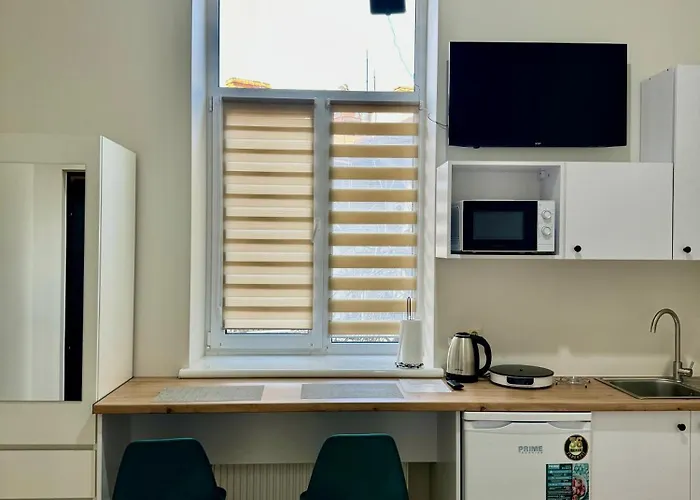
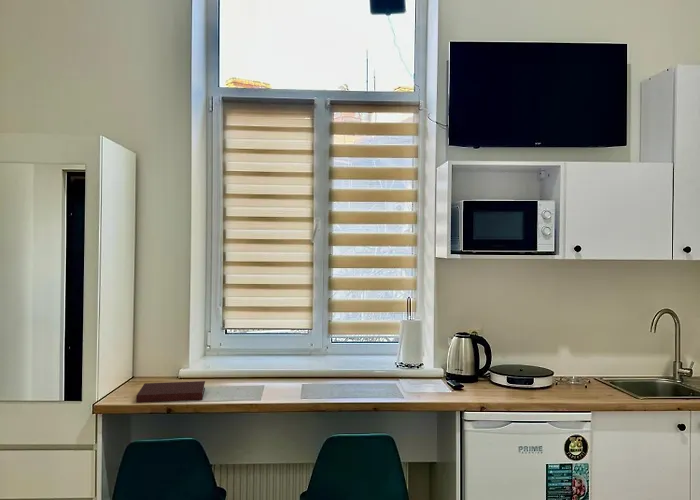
+ notebook (172, 391)
